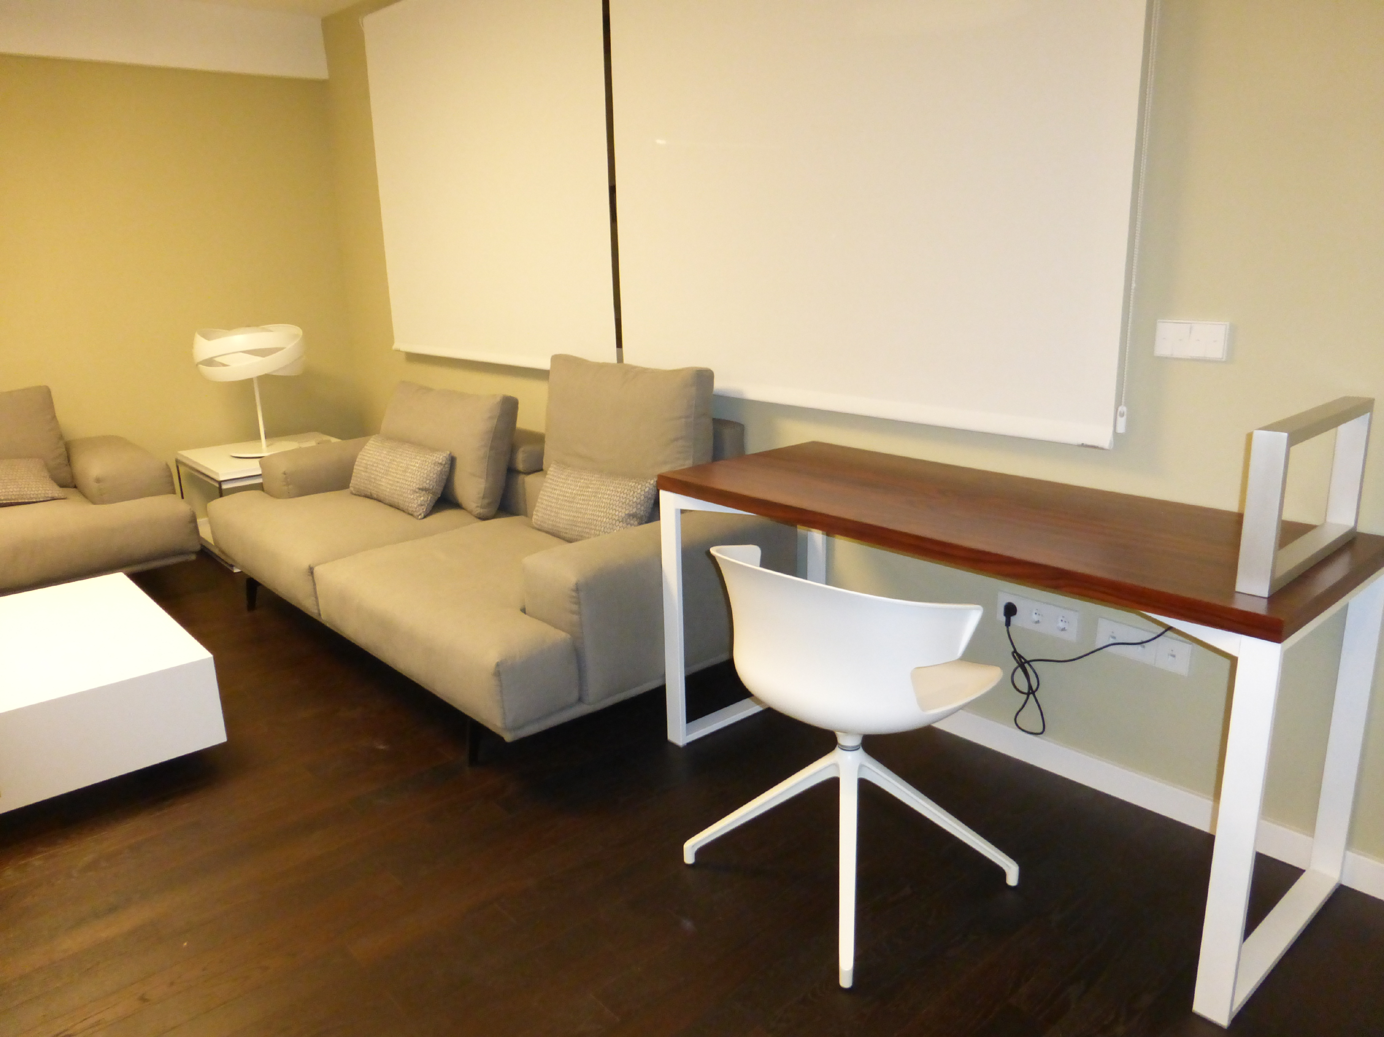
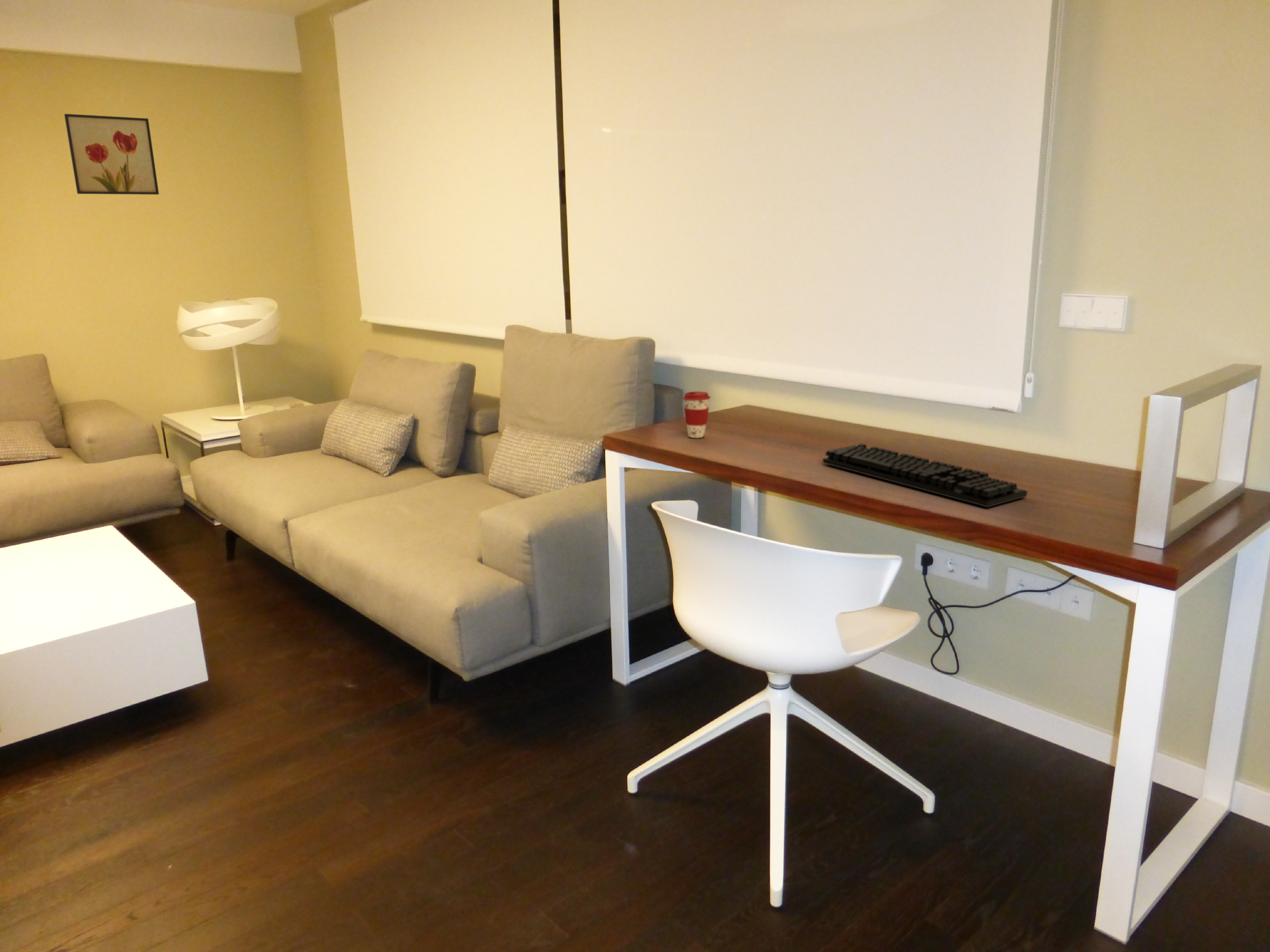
+ keyboard (918, 472)
+ wall art (113, 156)
+ coffee cup (696, 414)
